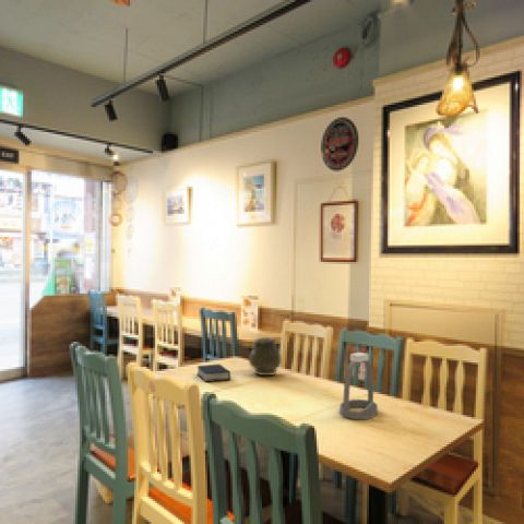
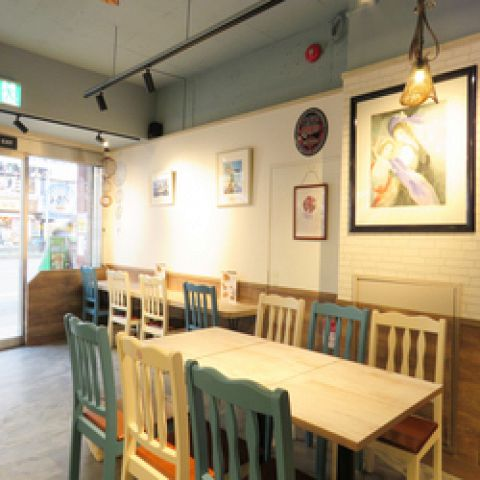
- book (213, 372)
- vase (264, 356)
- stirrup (349, 383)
